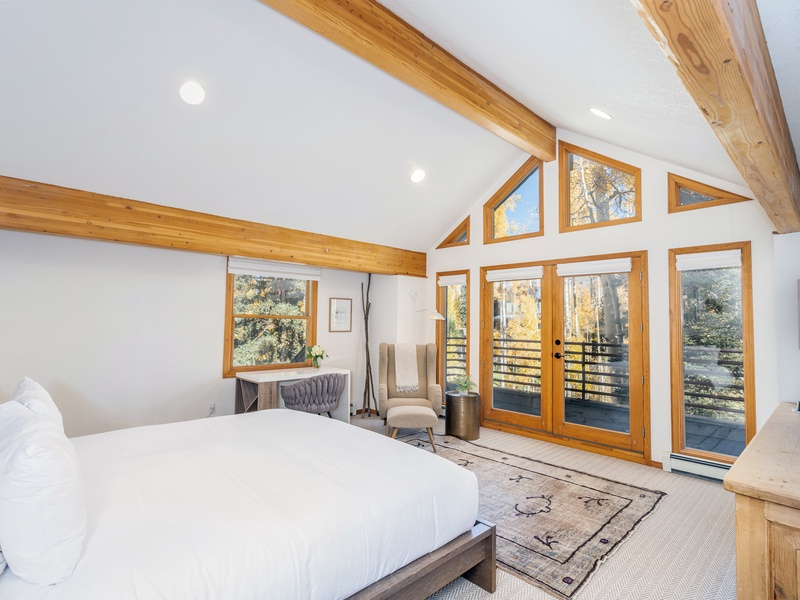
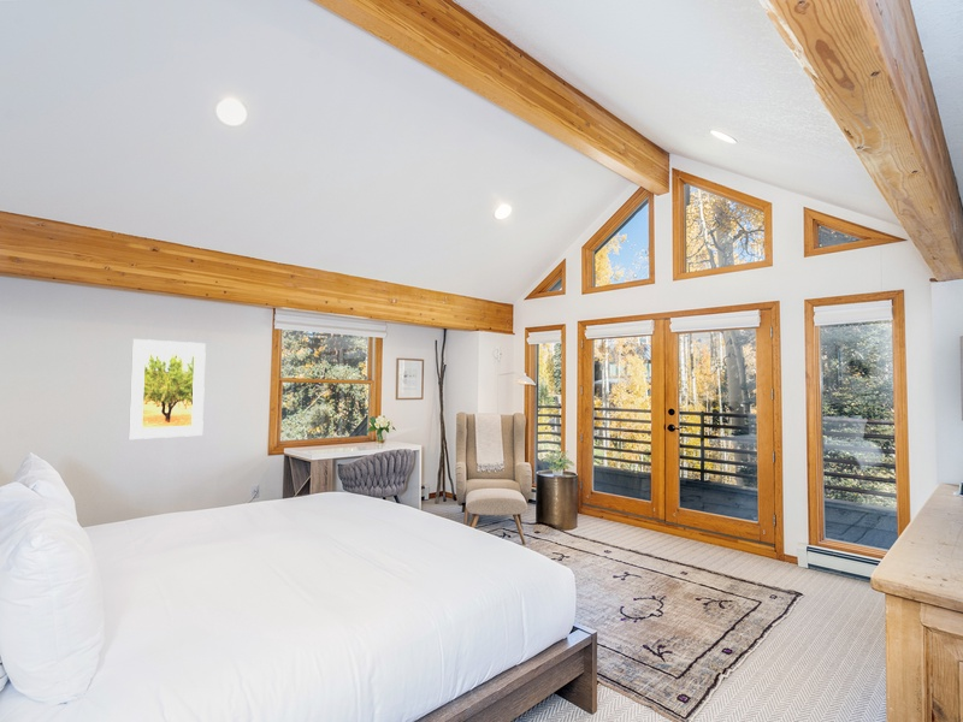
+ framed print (169, 389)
